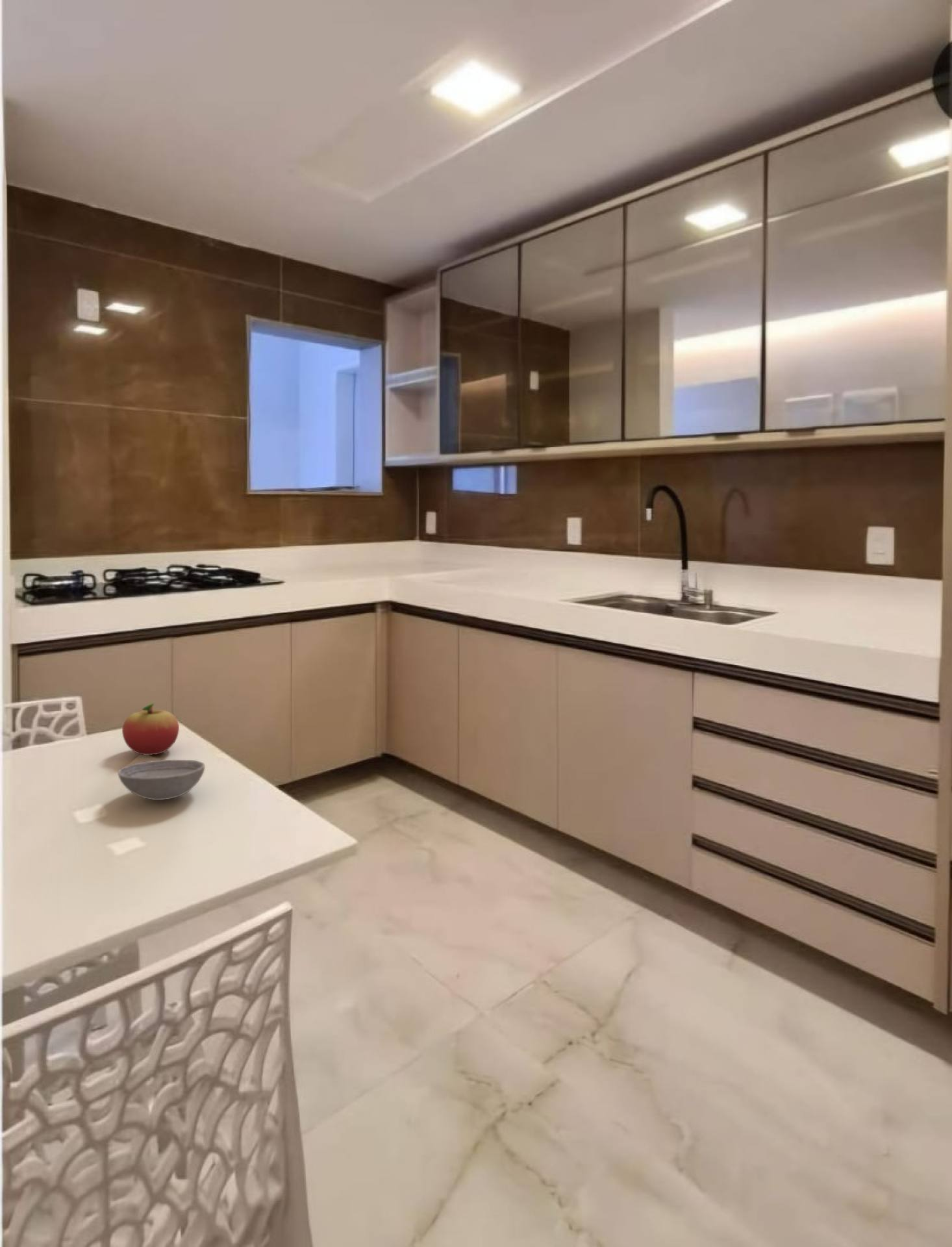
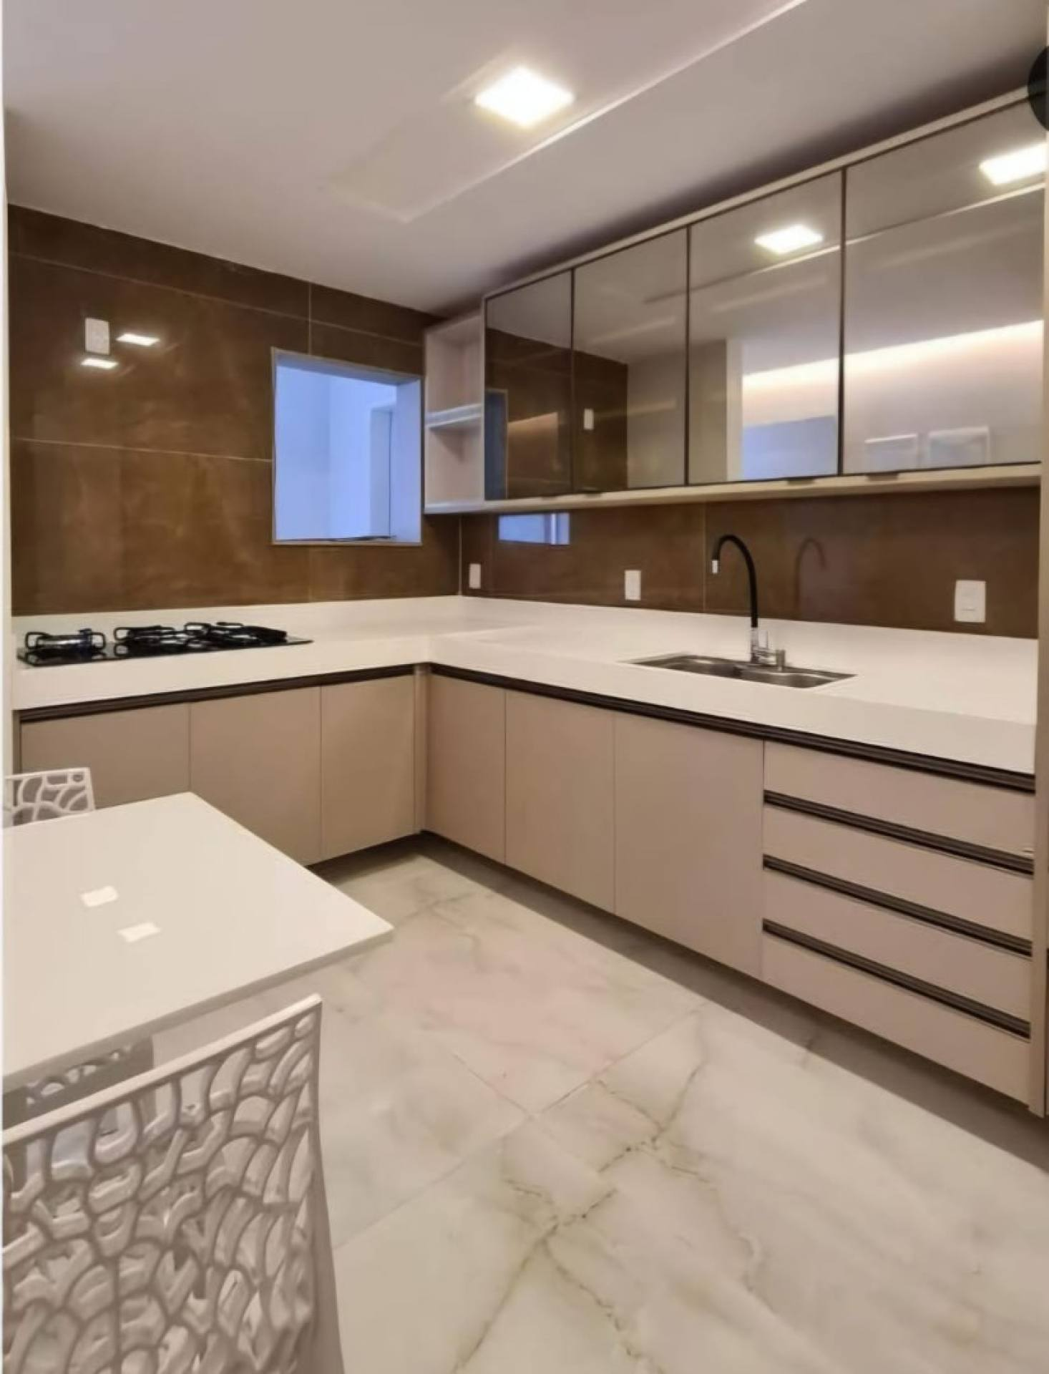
- fruit (151, 726)
- bowl (162, 782)
